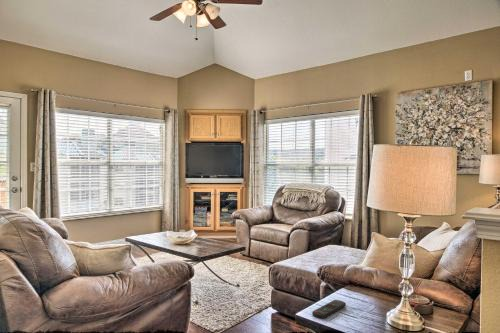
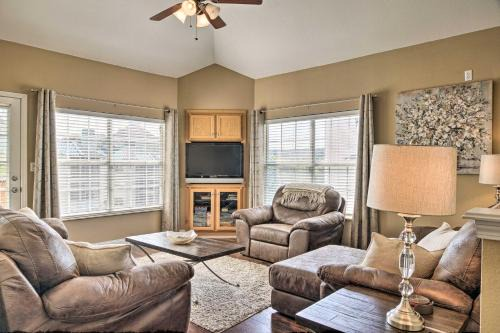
- remote control (329, 308)
